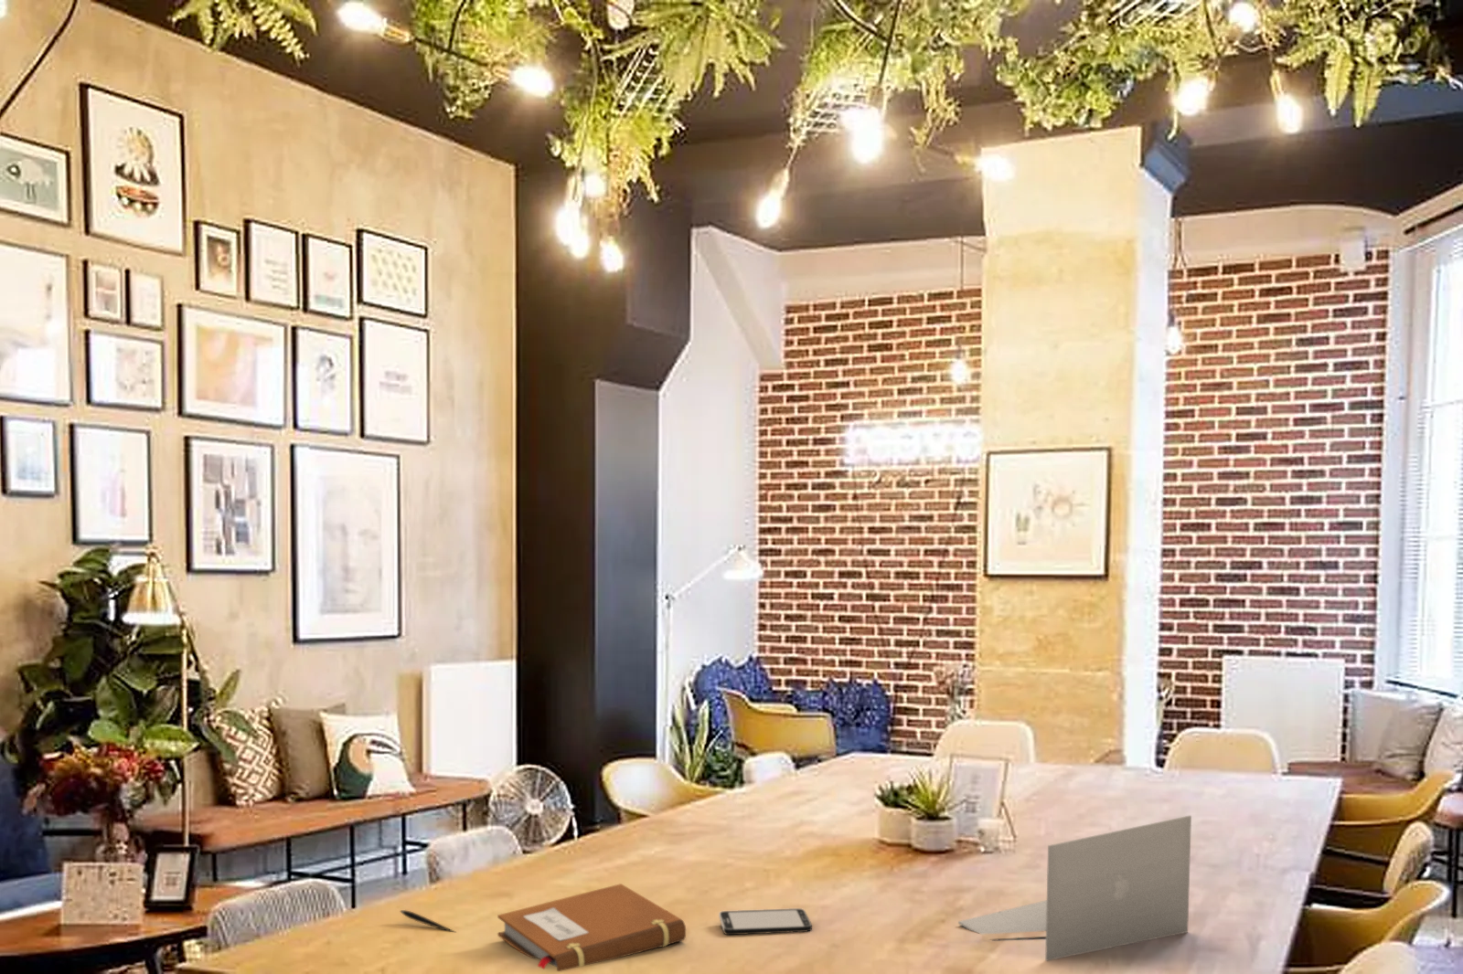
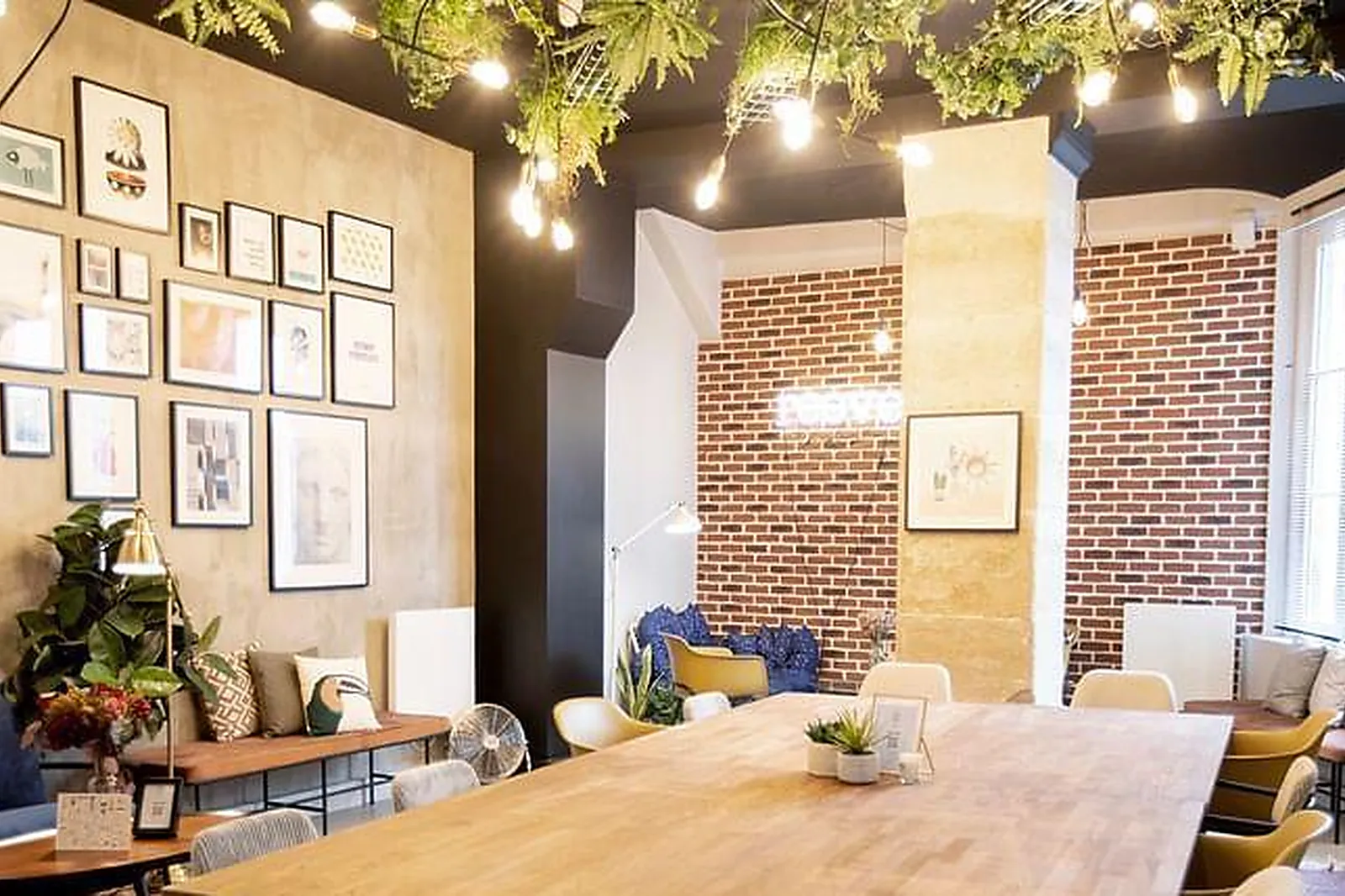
- pen (427, 921)
- notebook (588, 929)
- laptop (1074, 870)
- smartphone (765, 921)
